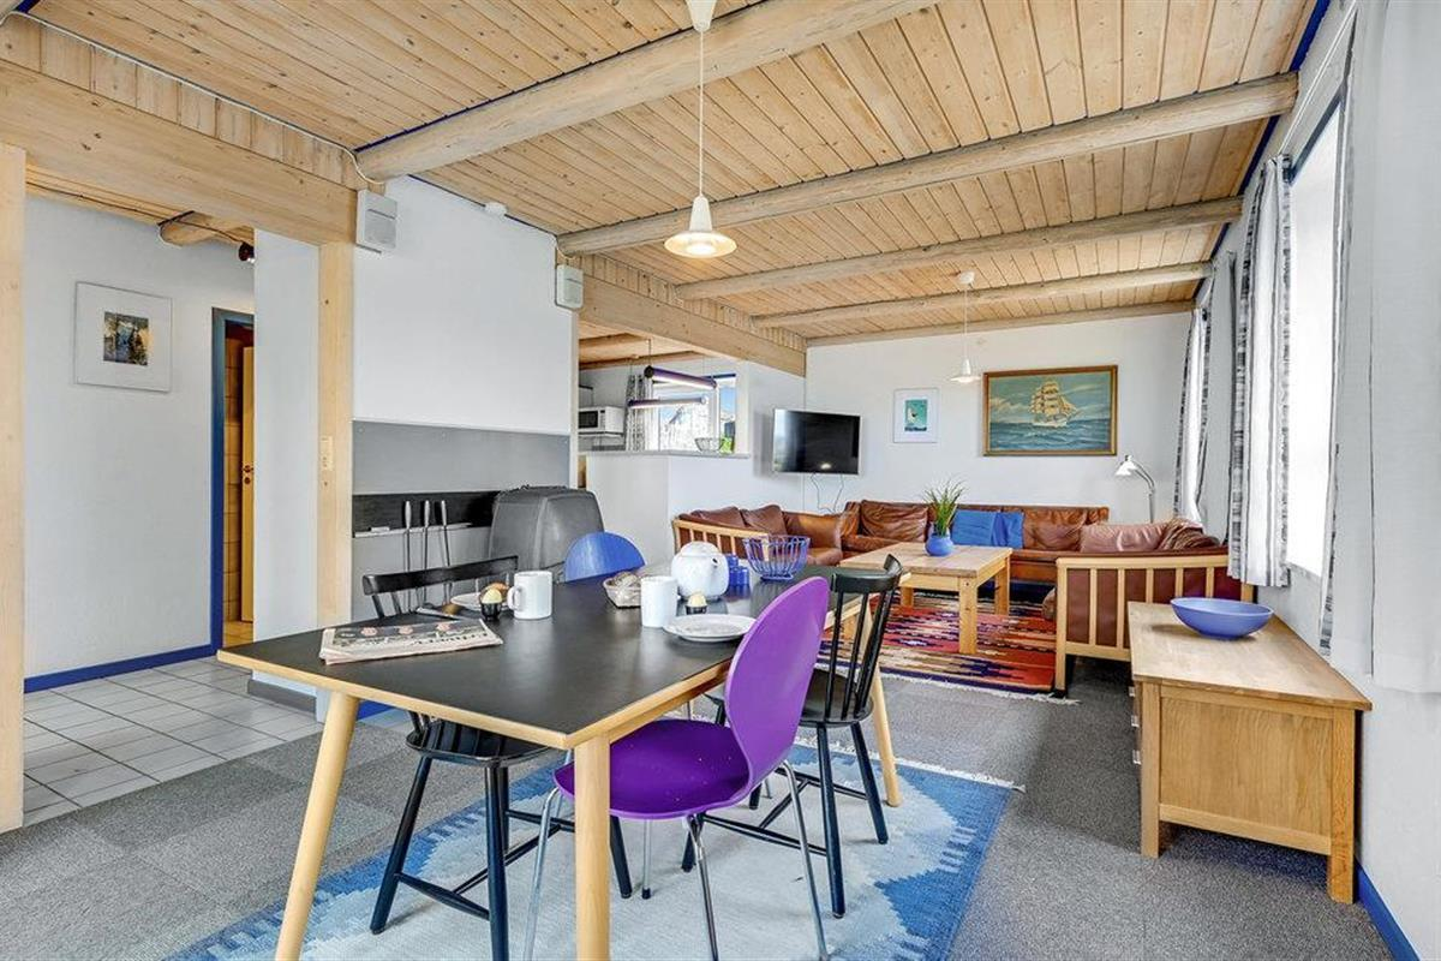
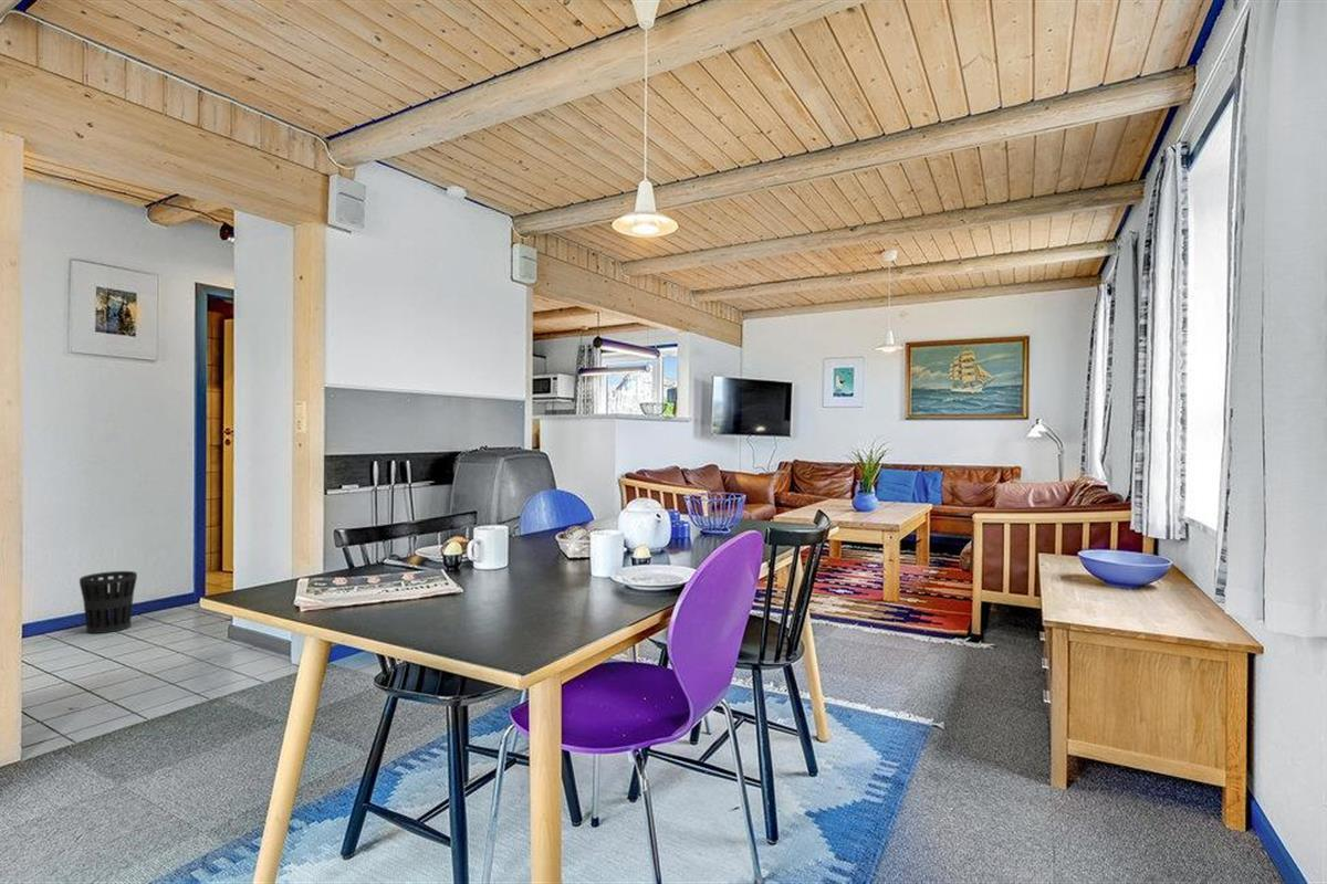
+ wastebasket (108, 601)
